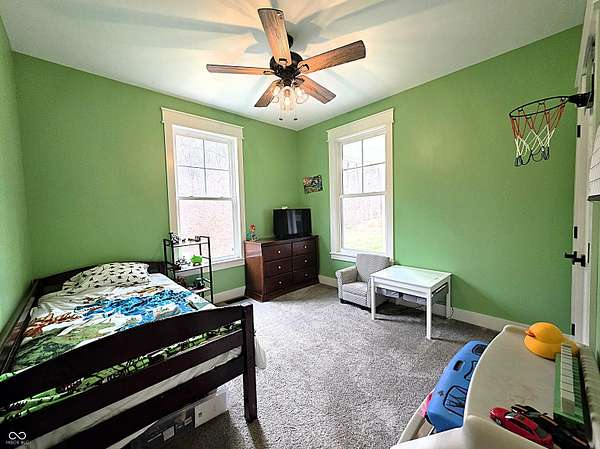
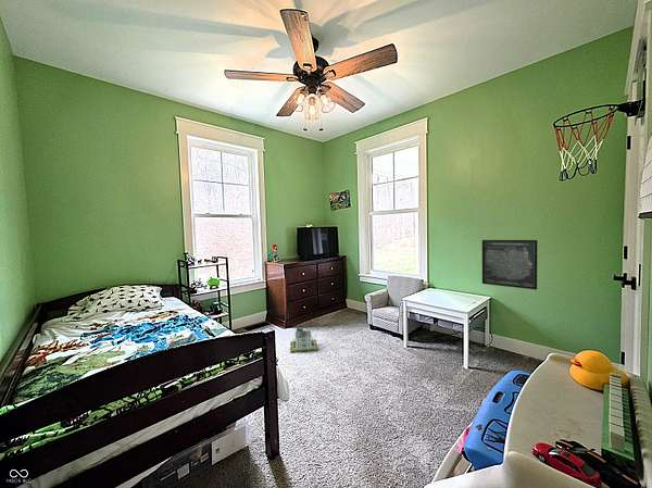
+ wall art (507, 263)
+ toy house (303, 336)
